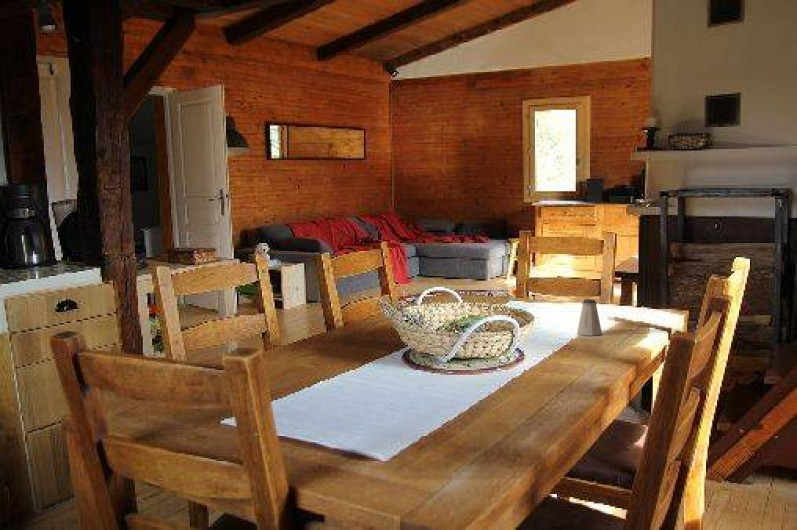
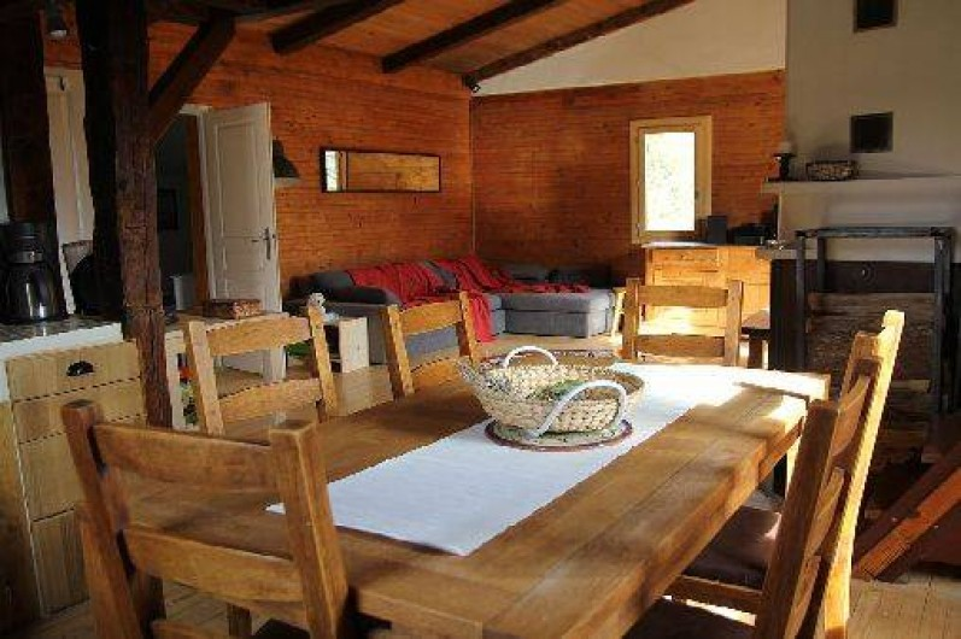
- saltshaker (589, 316)
